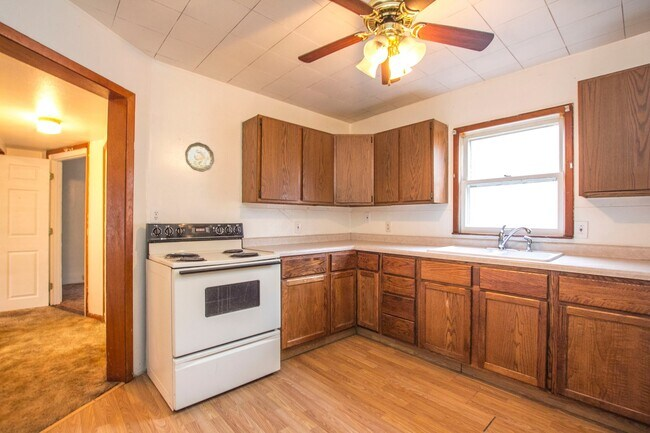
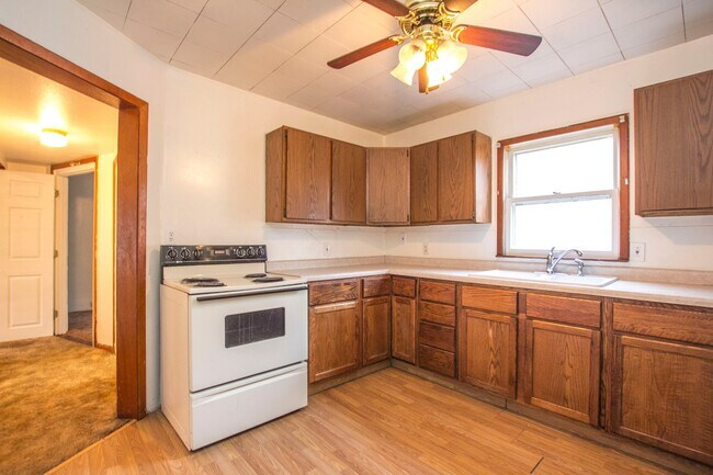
- decorative plate (199, 157)
